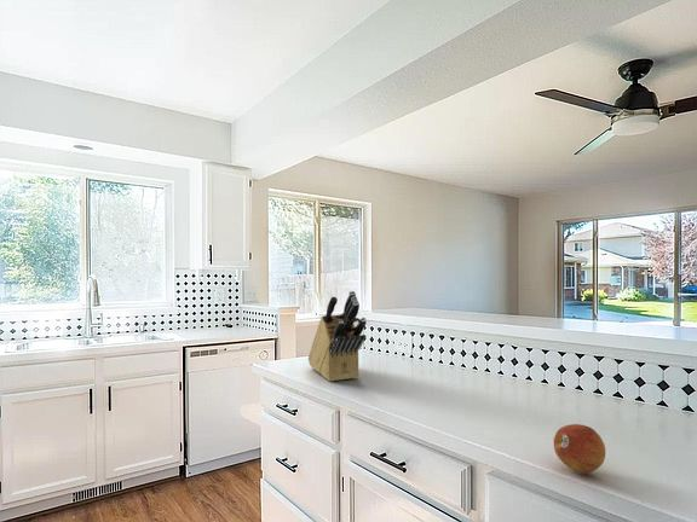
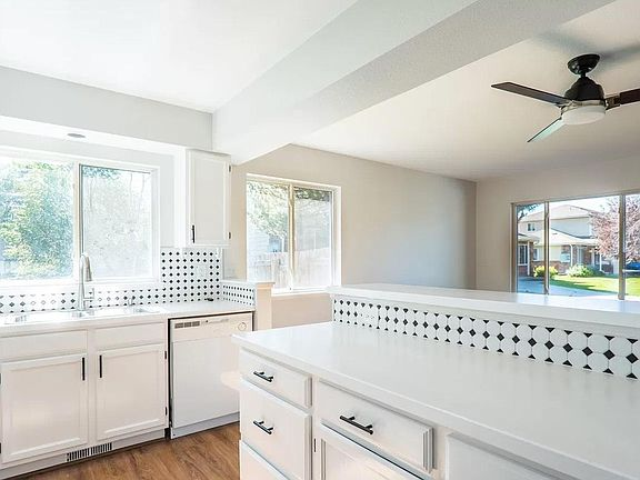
- fruit (578, 448)
- knife block (335, 331)
